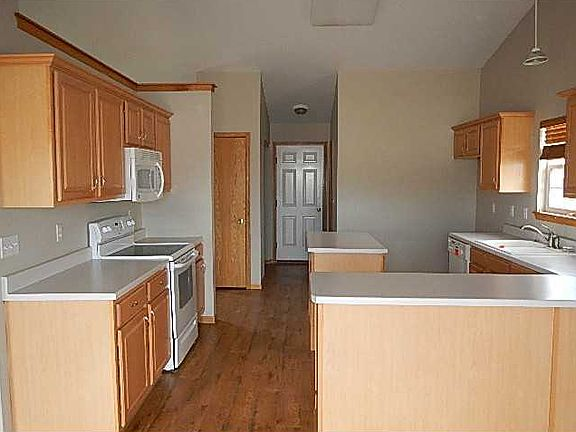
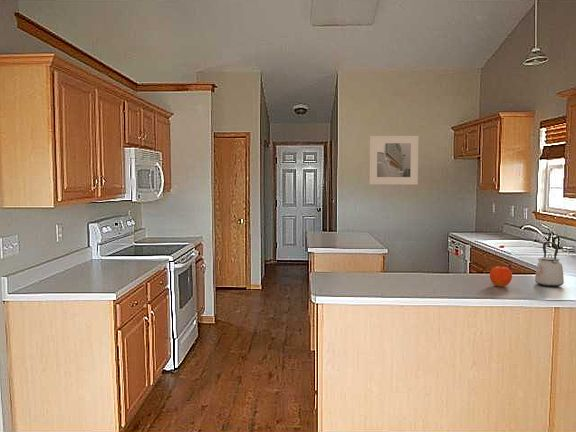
+ kettle (547, 263)
+ fruit (500, 276)
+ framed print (393, 160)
